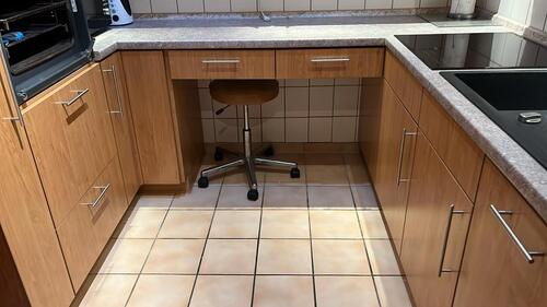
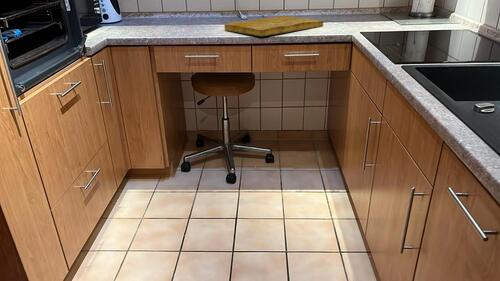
+ cutting board (274, 24)
